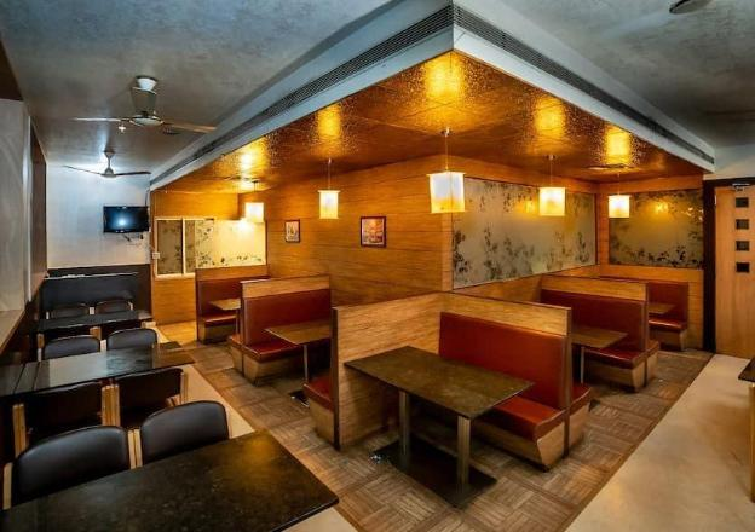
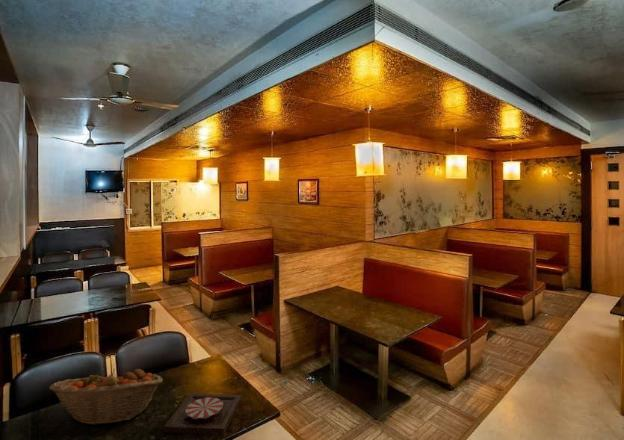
+ fruit basket (108, 390)
+ plate (205, 410)
